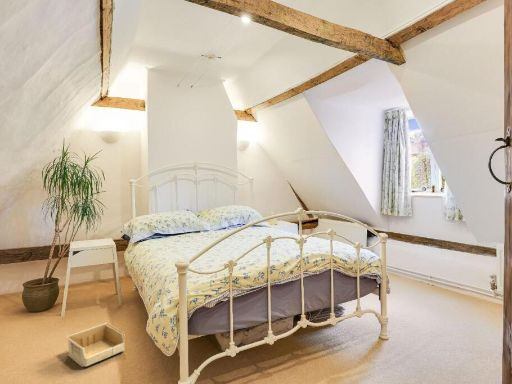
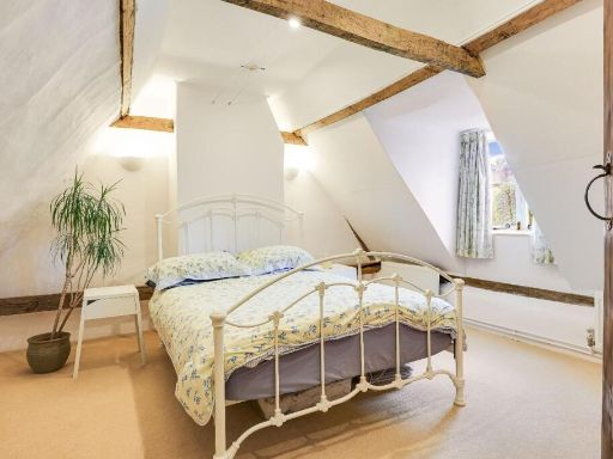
- storage bin (96, 344)
